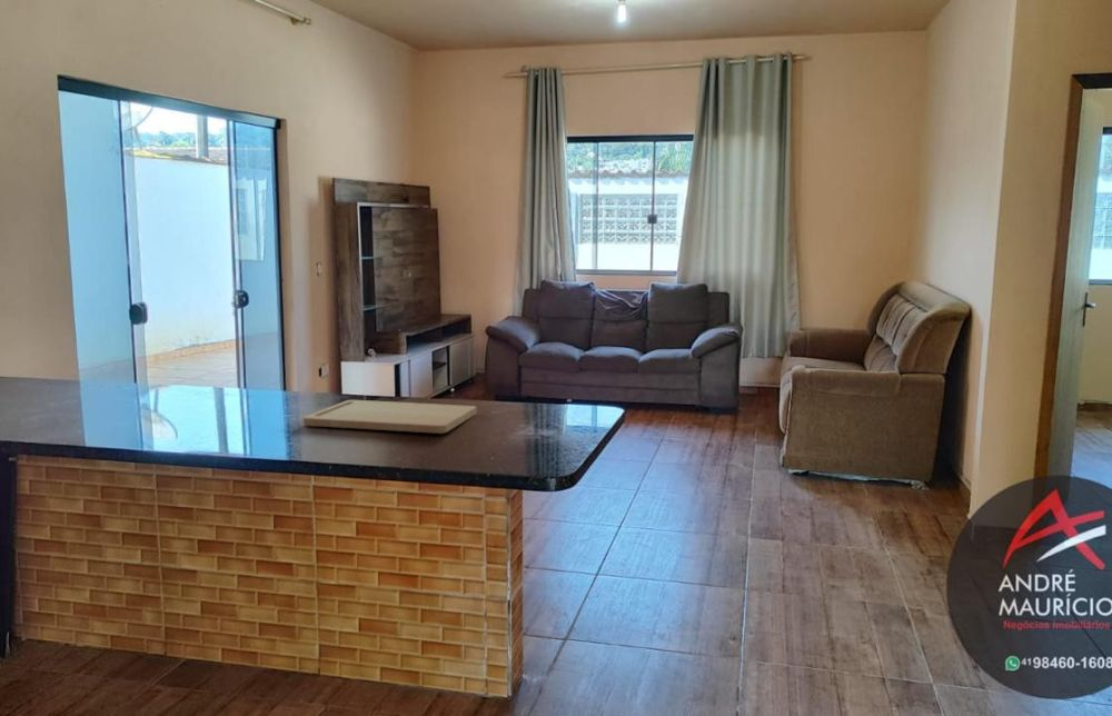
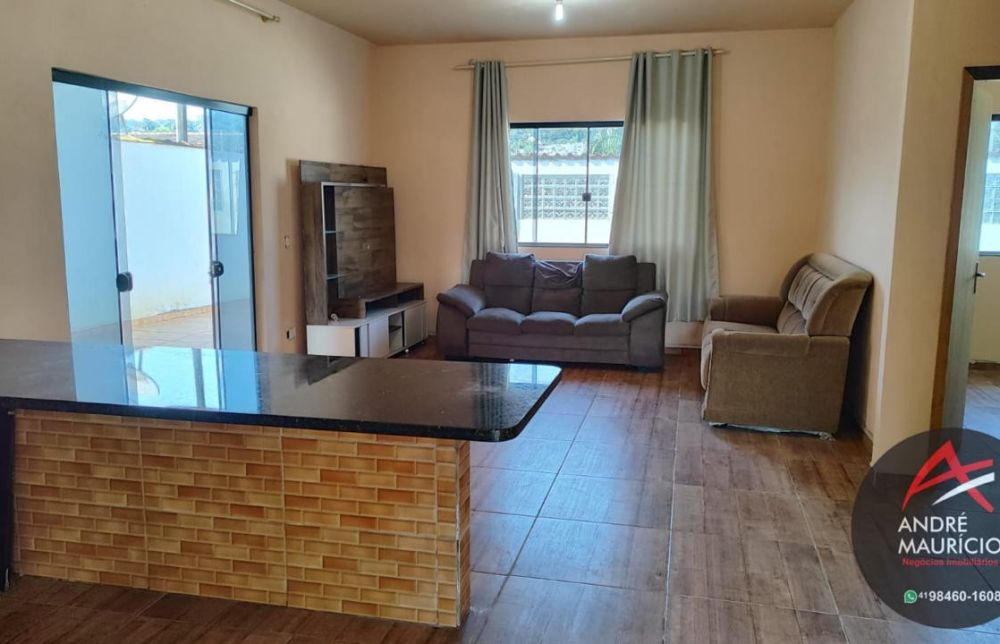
- cutting board (393, 415)
